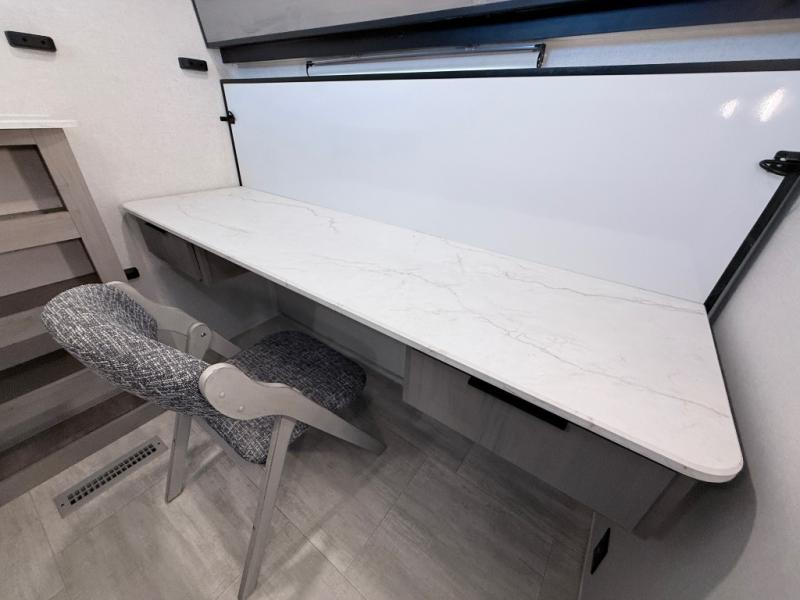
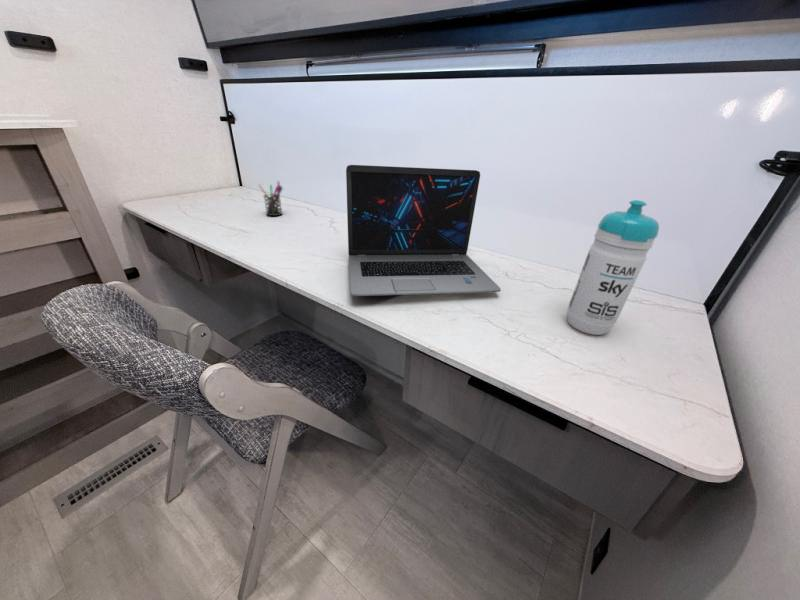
+ laptop (421, 229)
+ water bottle (610, 269)
+ pen holder (273, 197)
